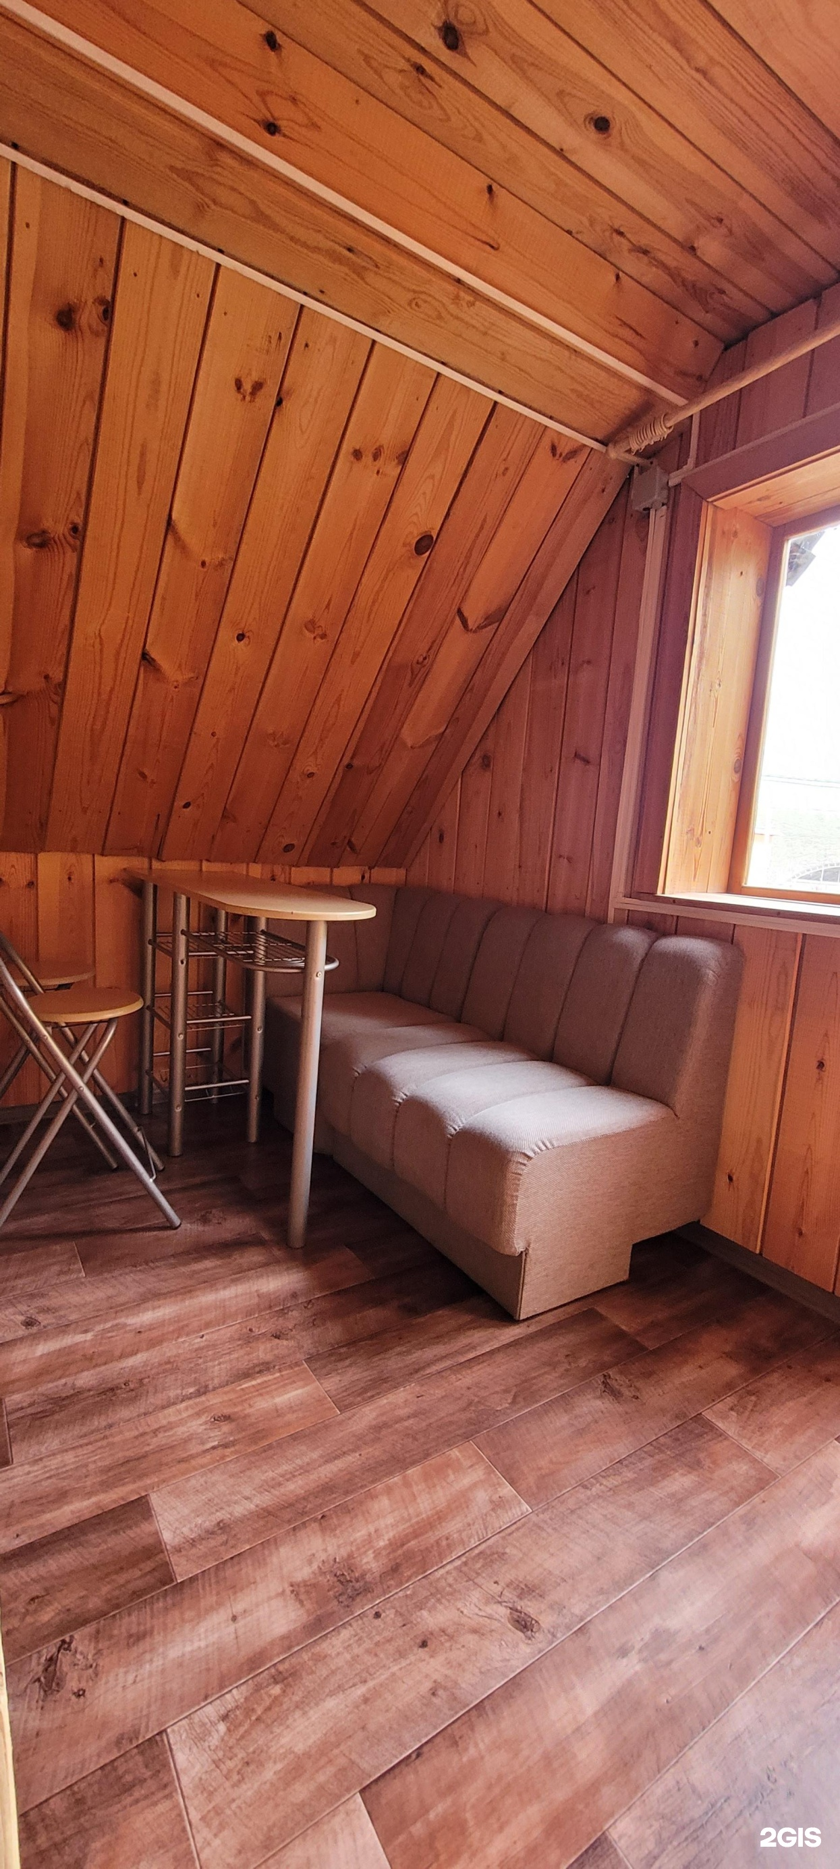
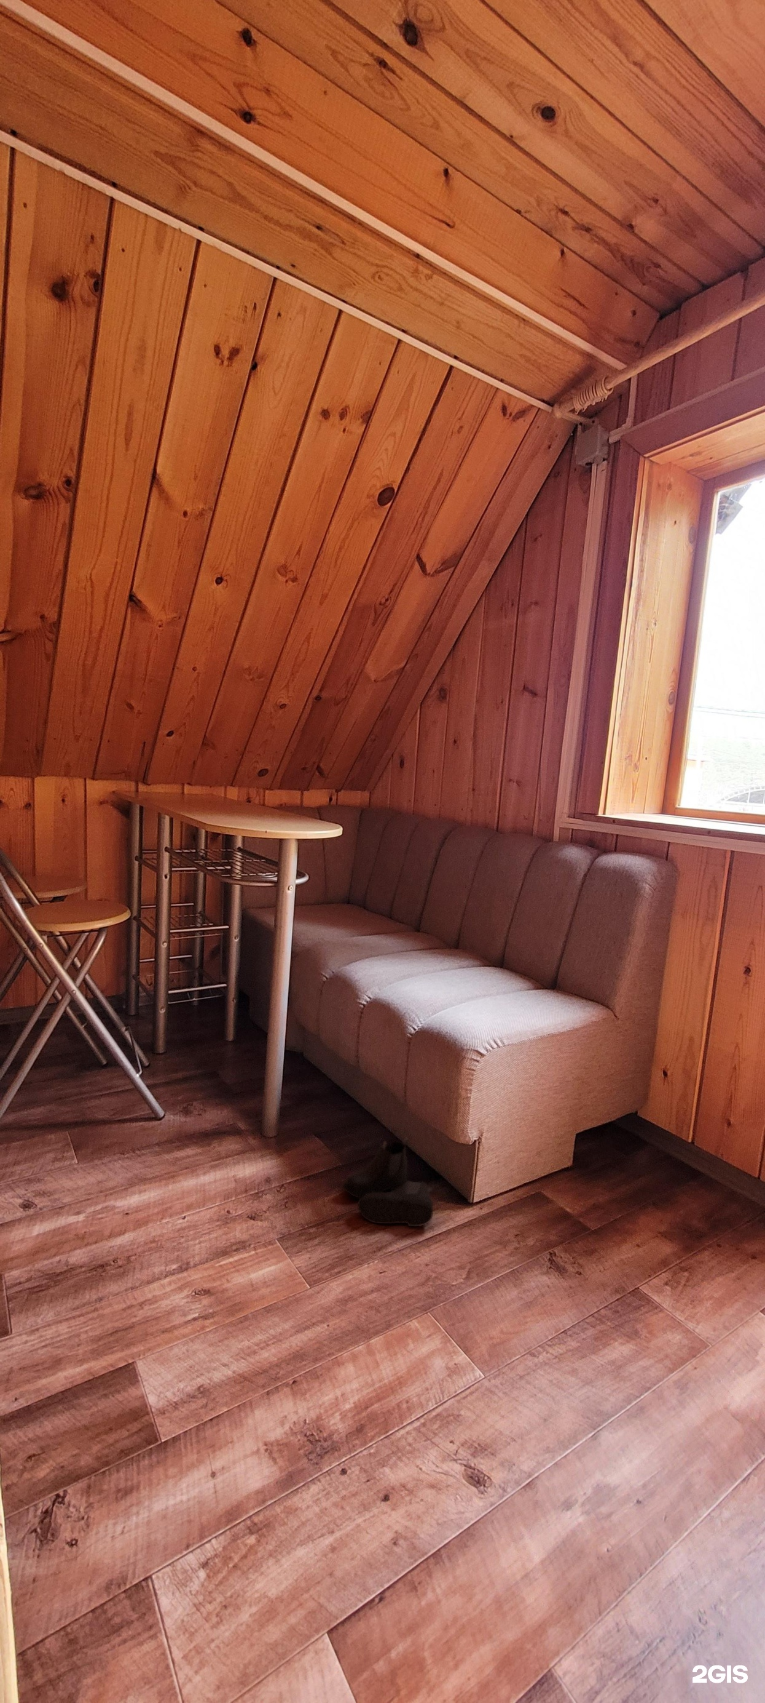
+ boots (395, 1183)
